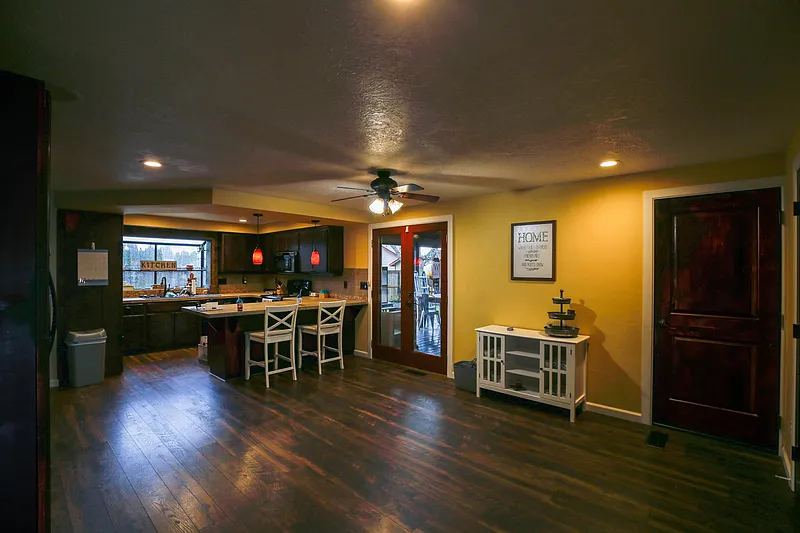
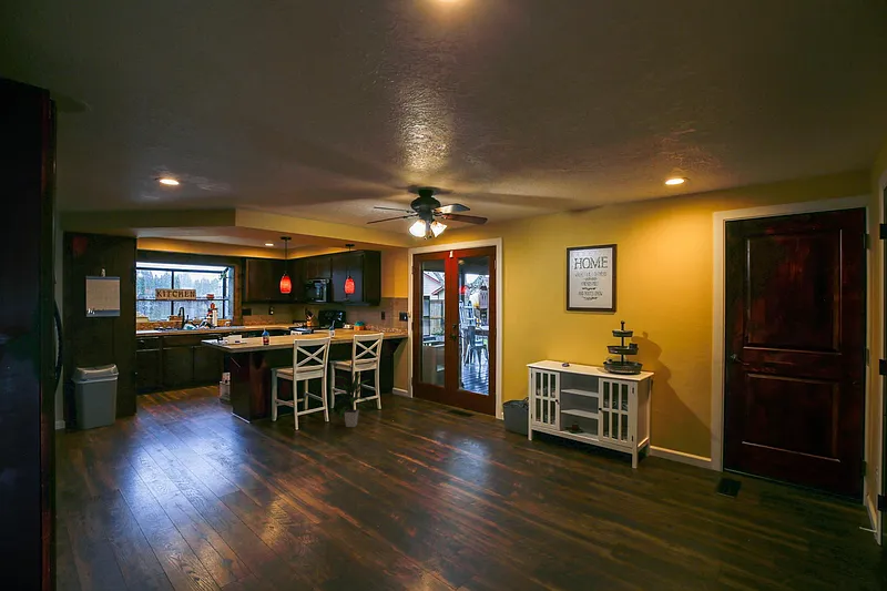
+ indoor plant (349, 398)
